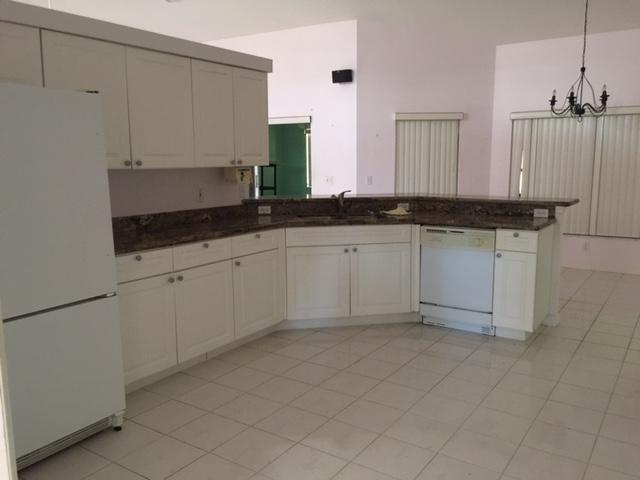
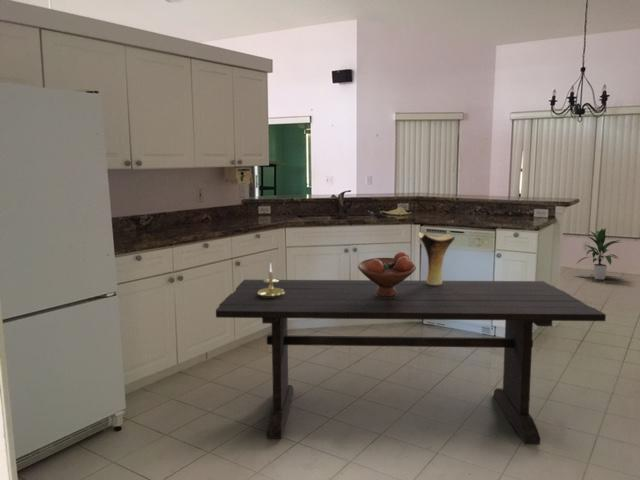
+ candle holder (270, 278)
+ dining table (397, 345)
+ fruit bowl (386, 274)
+ indoor plant (599, 252)
+ vase (436, 257)
